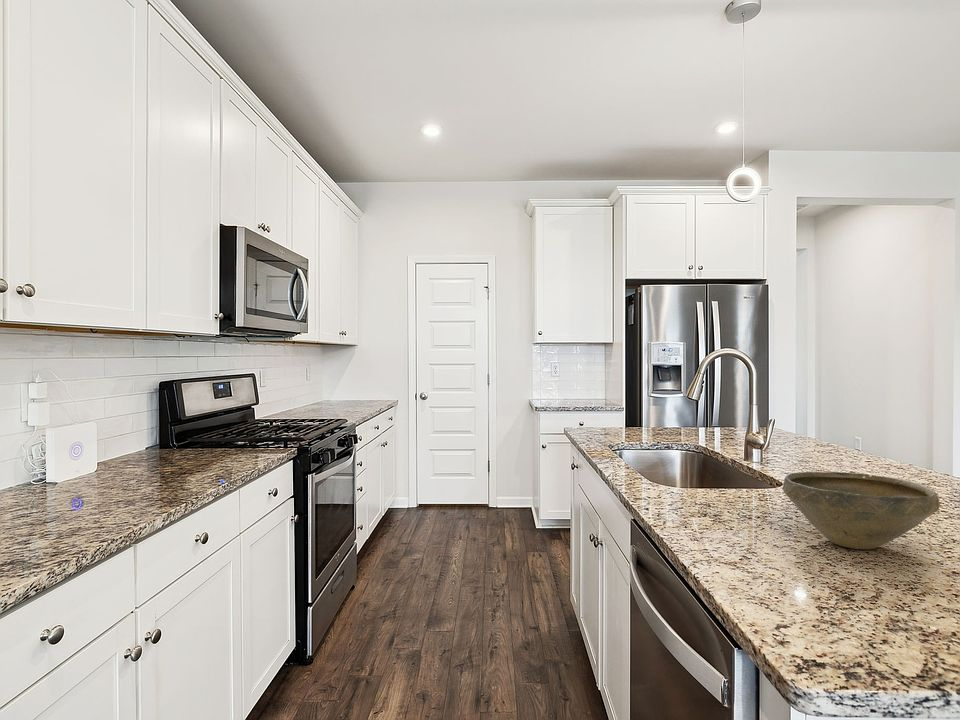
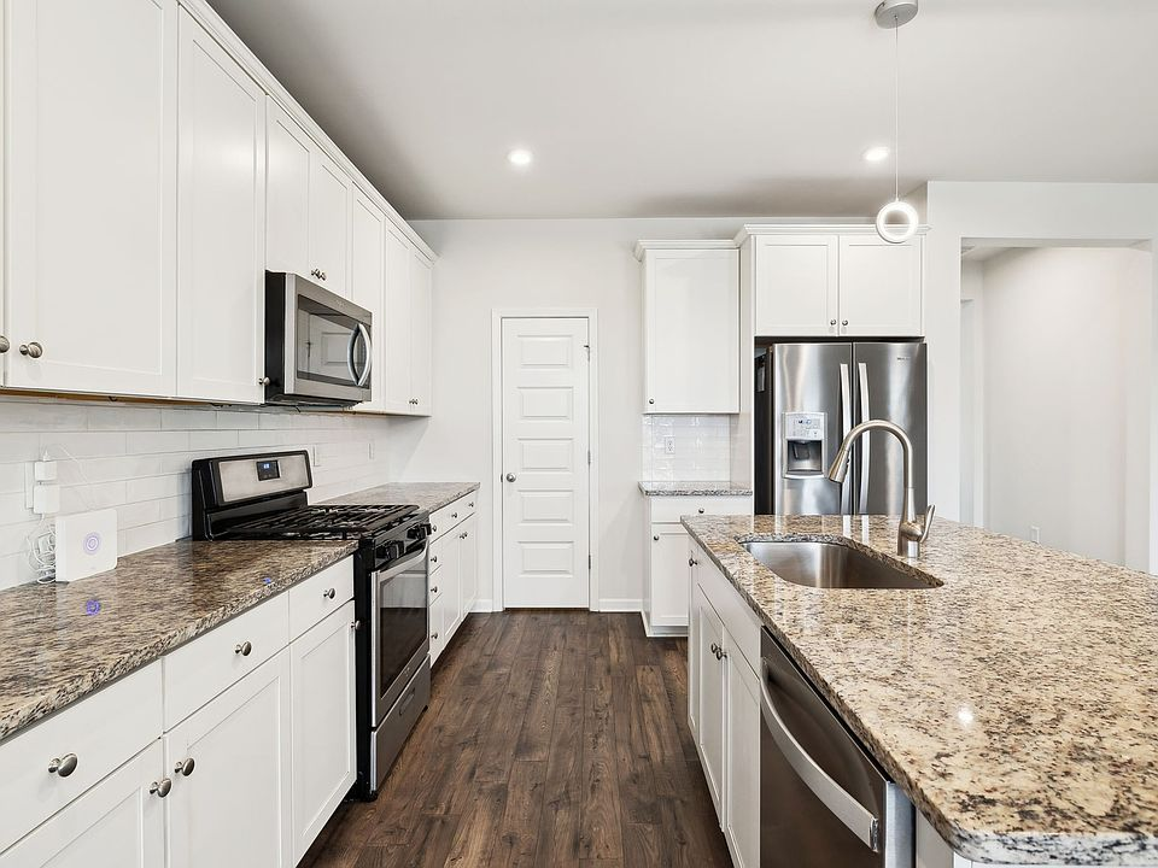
- bowl (856, 513)
